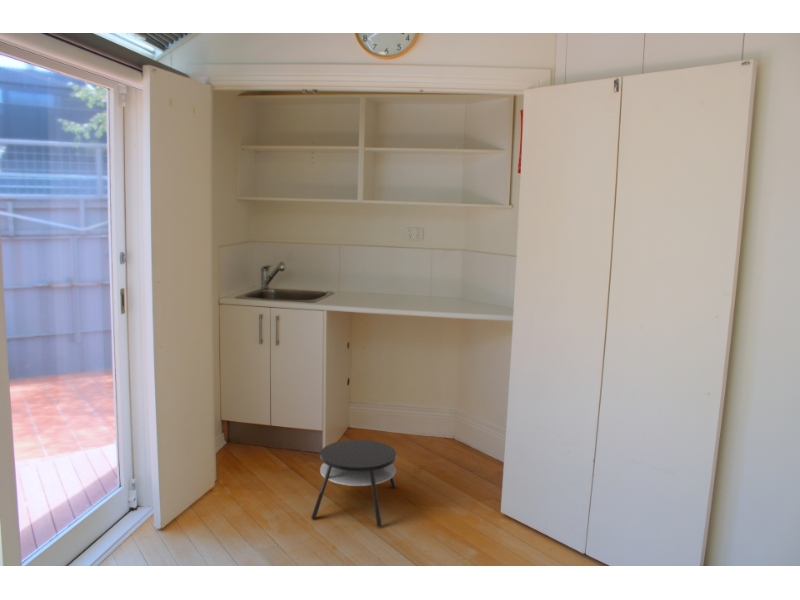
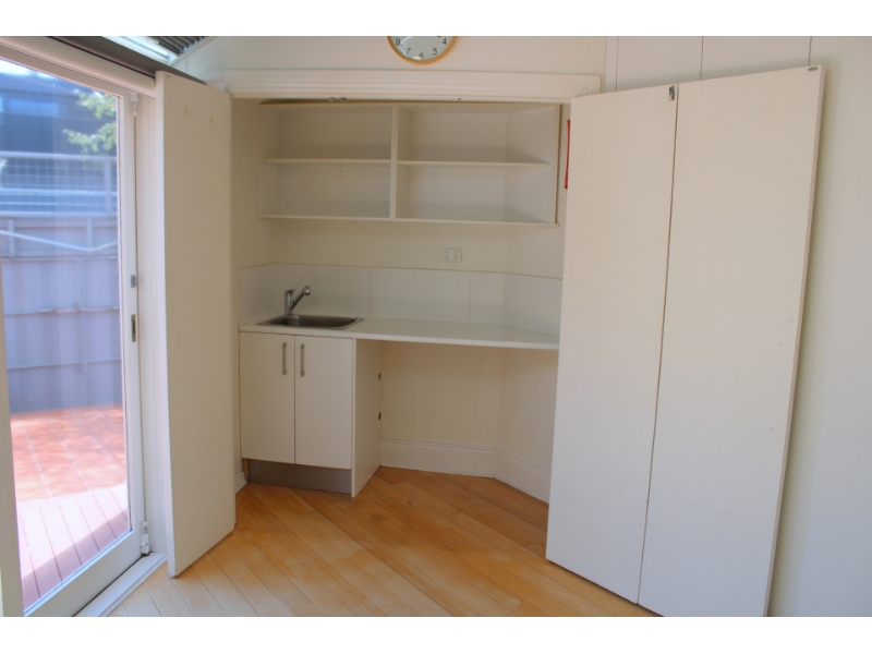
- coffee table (357, 477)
